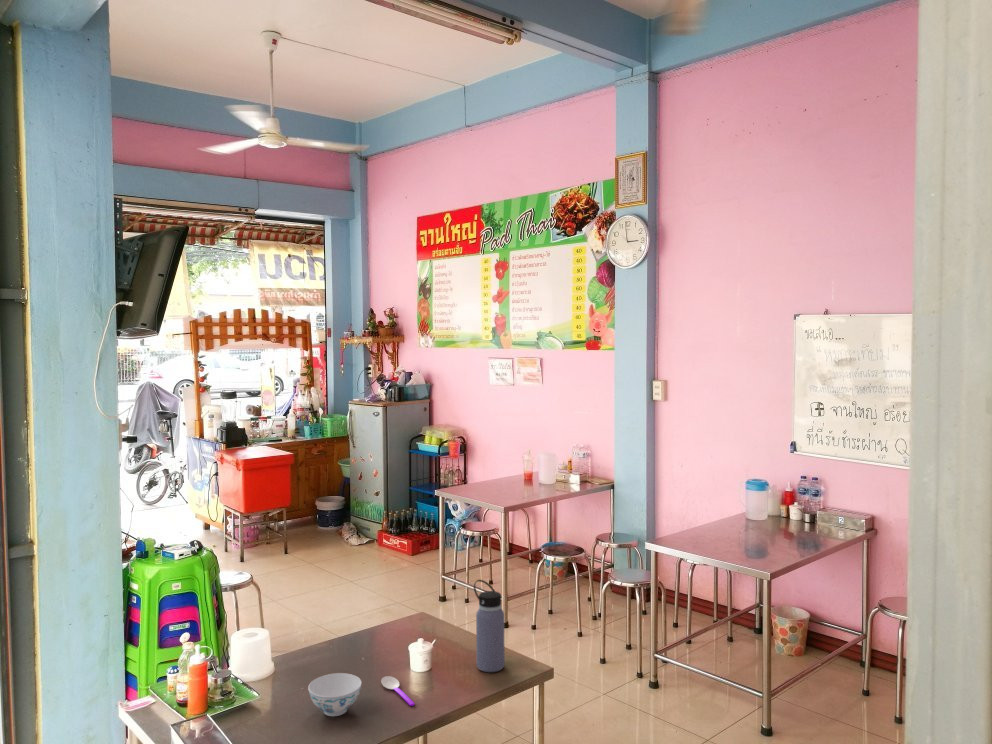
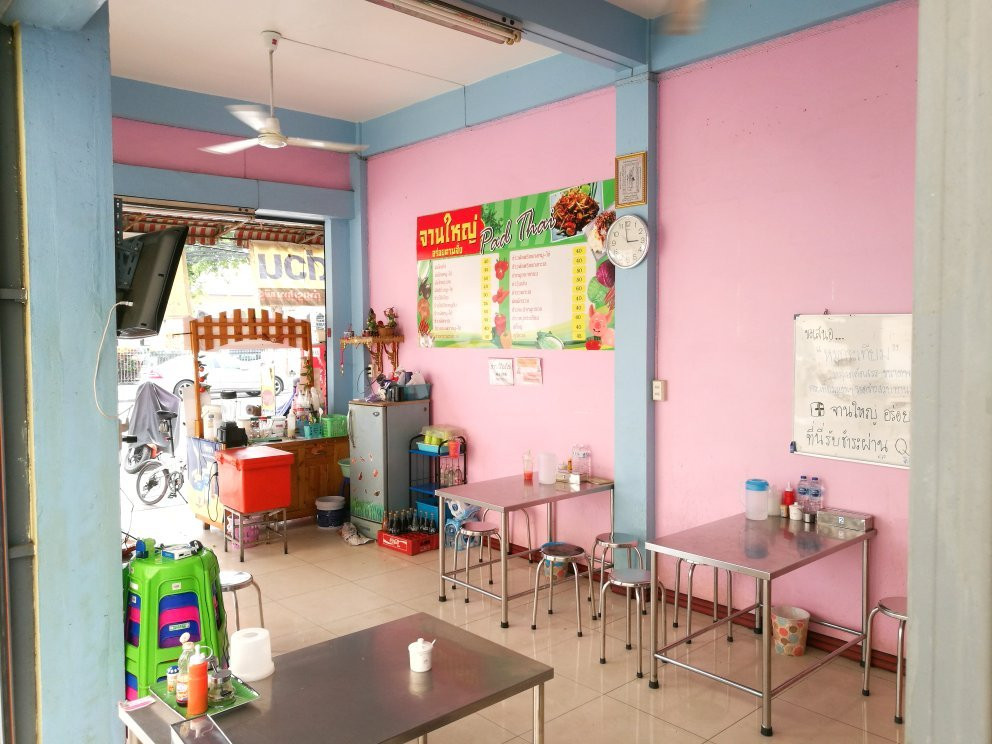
- chinaware (335, 697)
- spoon (398, 690)
- water bottle (489, 624)
